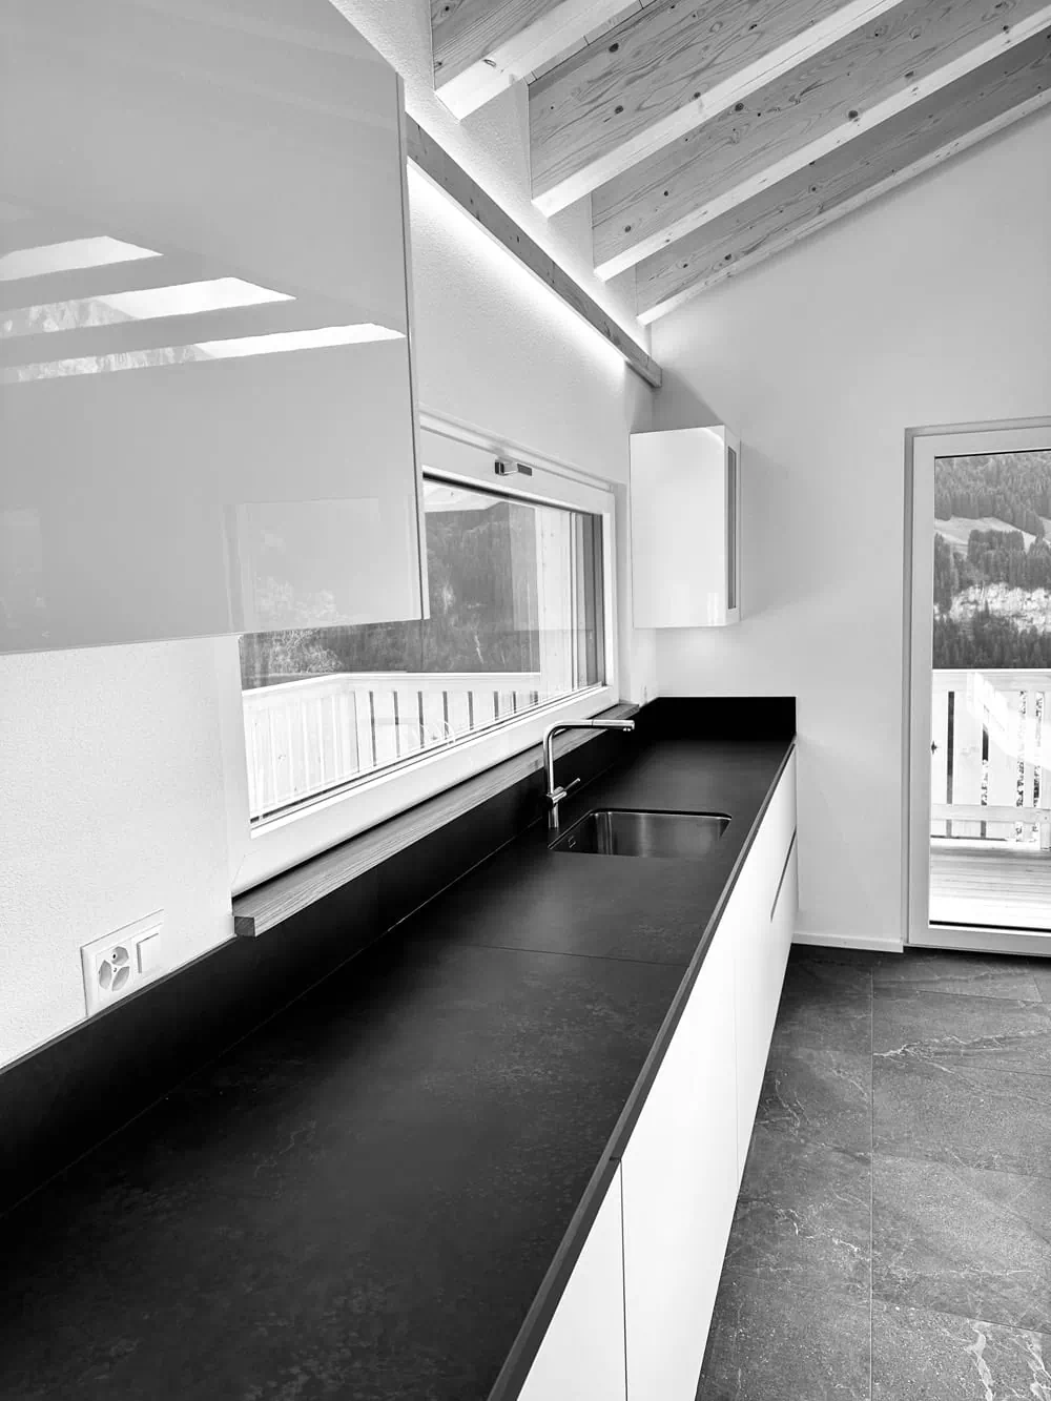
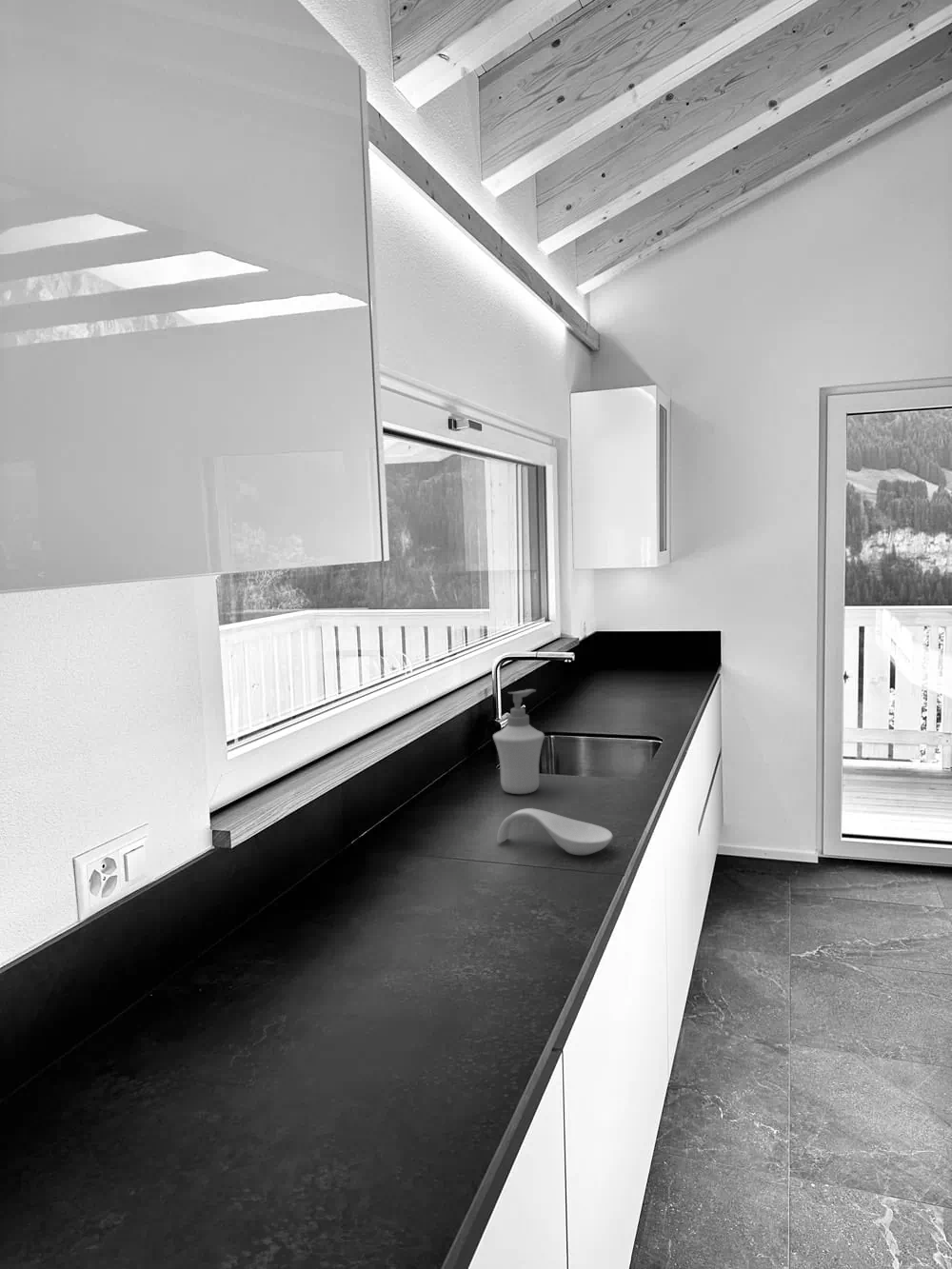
+ spoon rest (553, 830)
+ soap bottle (518, 741)
